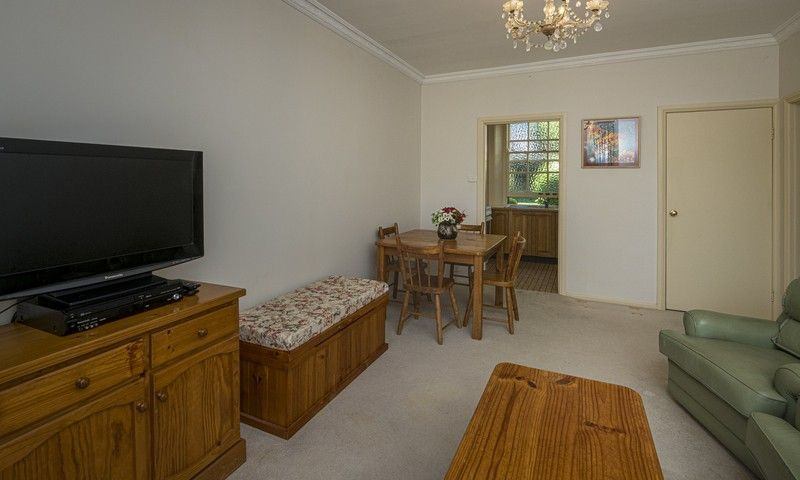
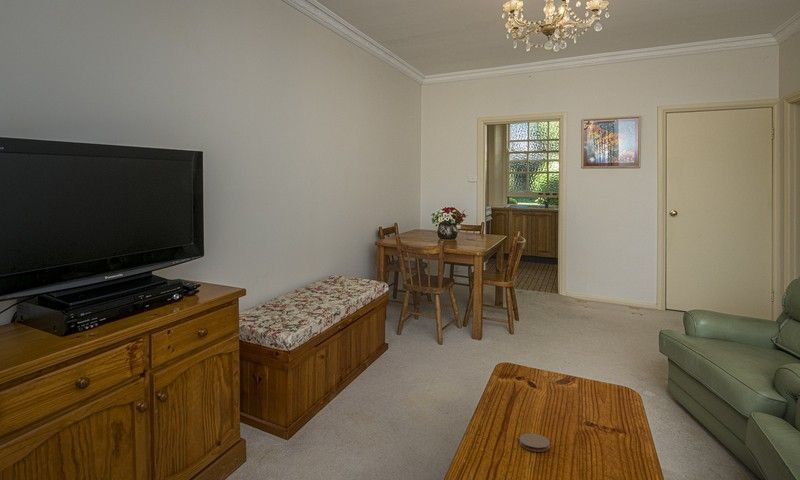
+ coaster (534, 442)
